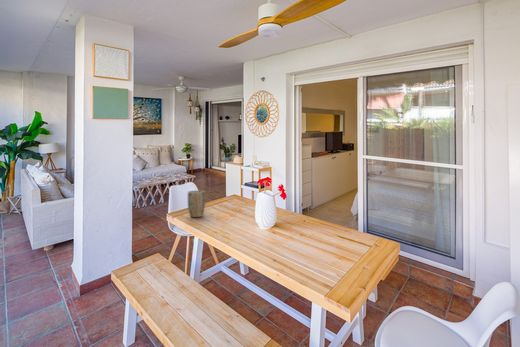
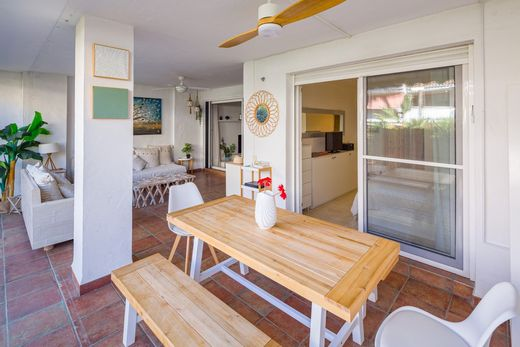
- plant pot (196, 203)
